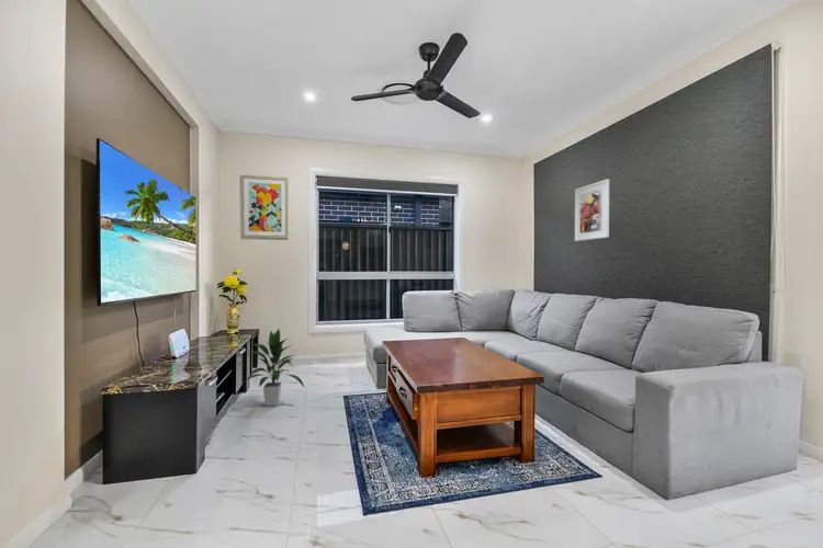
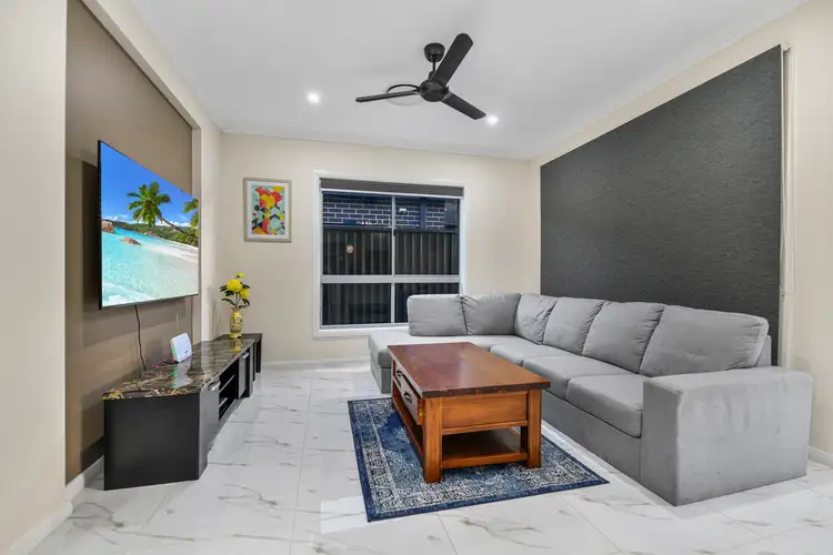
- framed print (590, 212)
- indoor plant (274, 366)
